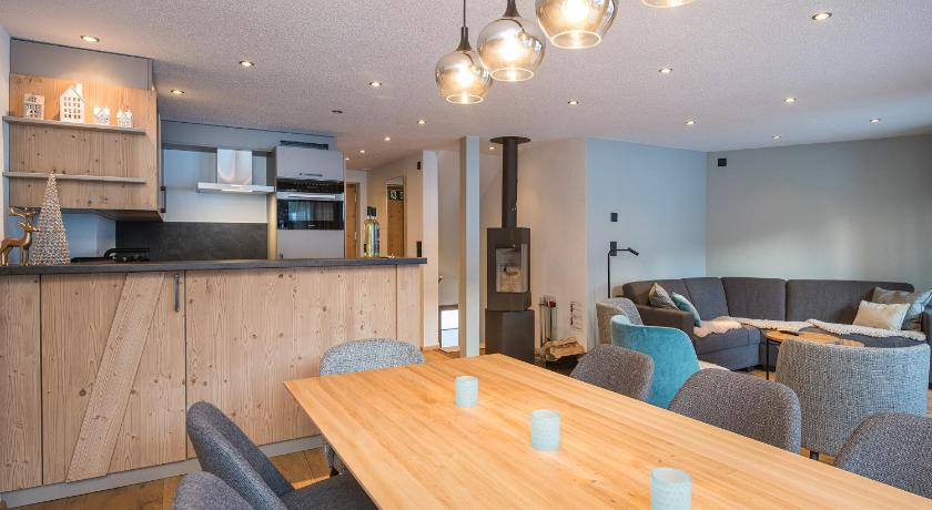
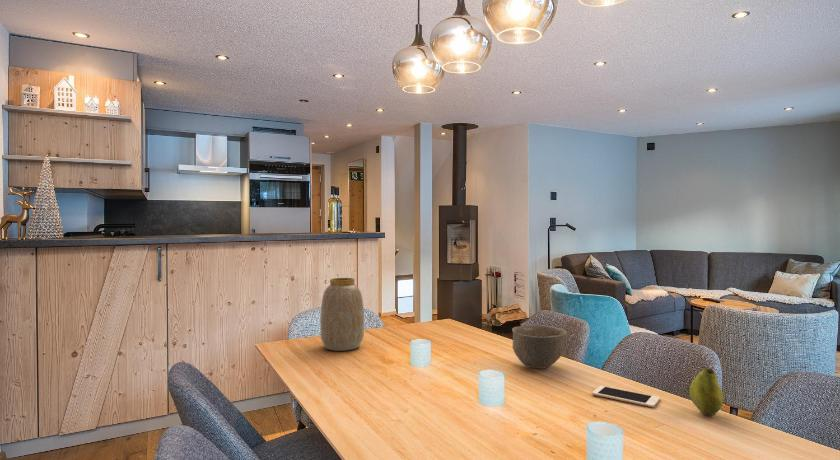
+ vase (342, 312)
+ bowl (538, 348)
+ cell phone (625, 395)
+ fruit (706, 390)
